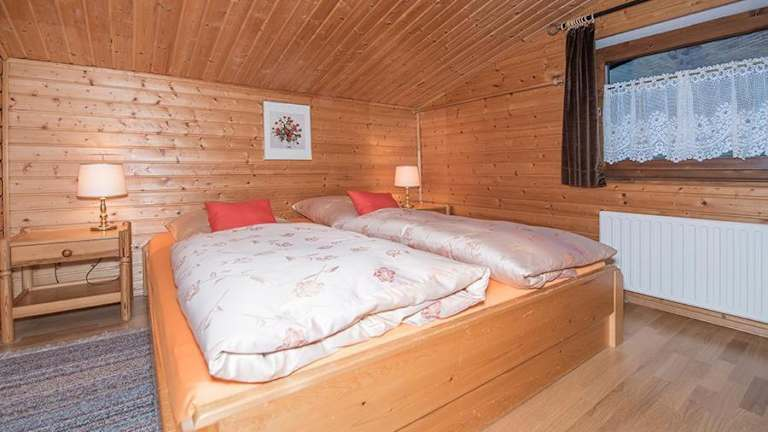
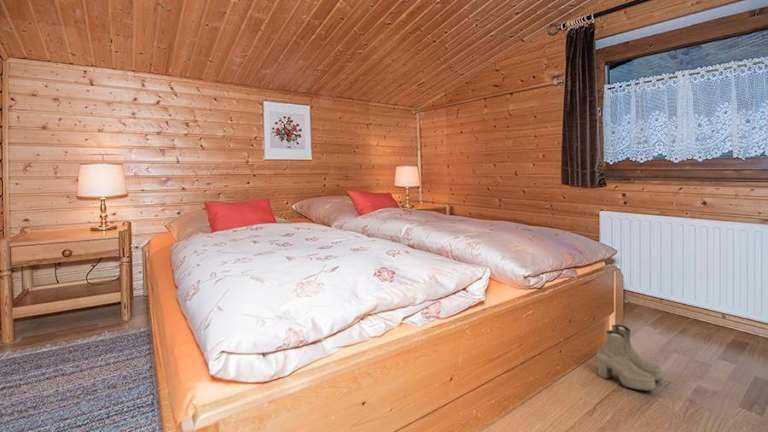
+ boots (628, 354)
